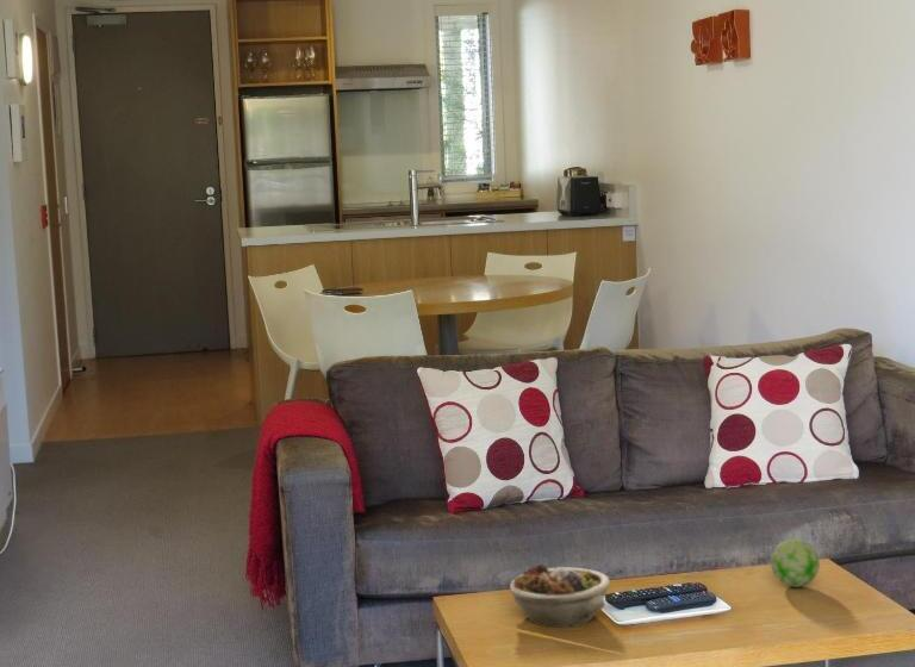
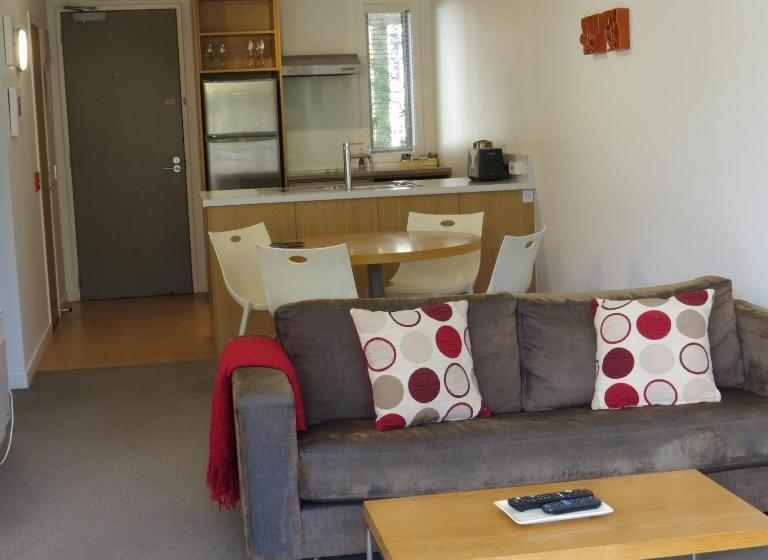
- decorative ball (795, 562)
- succulent planter (559, 591)
